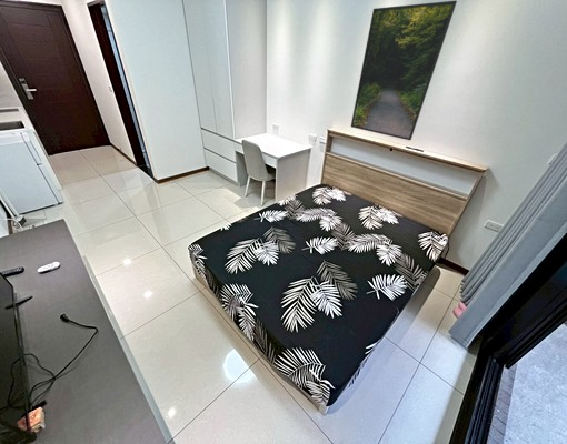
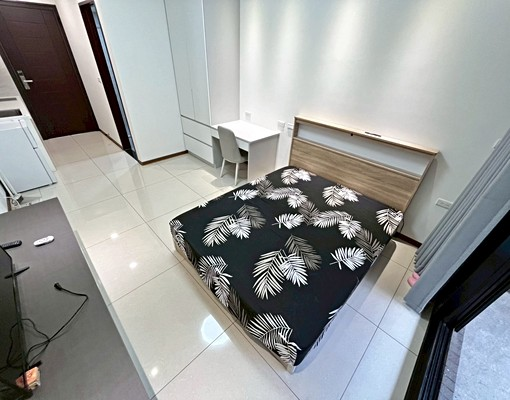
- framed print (392, 77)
